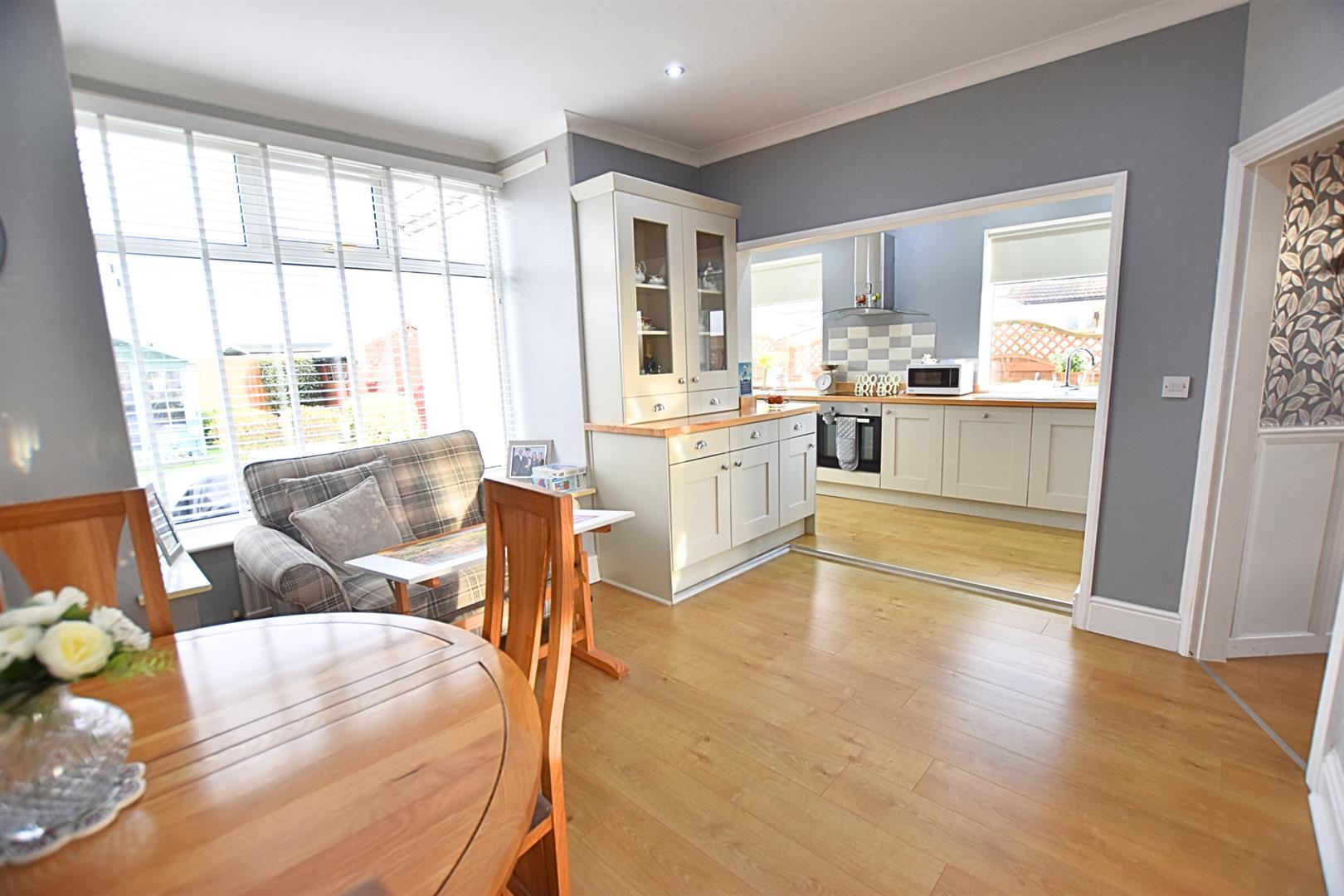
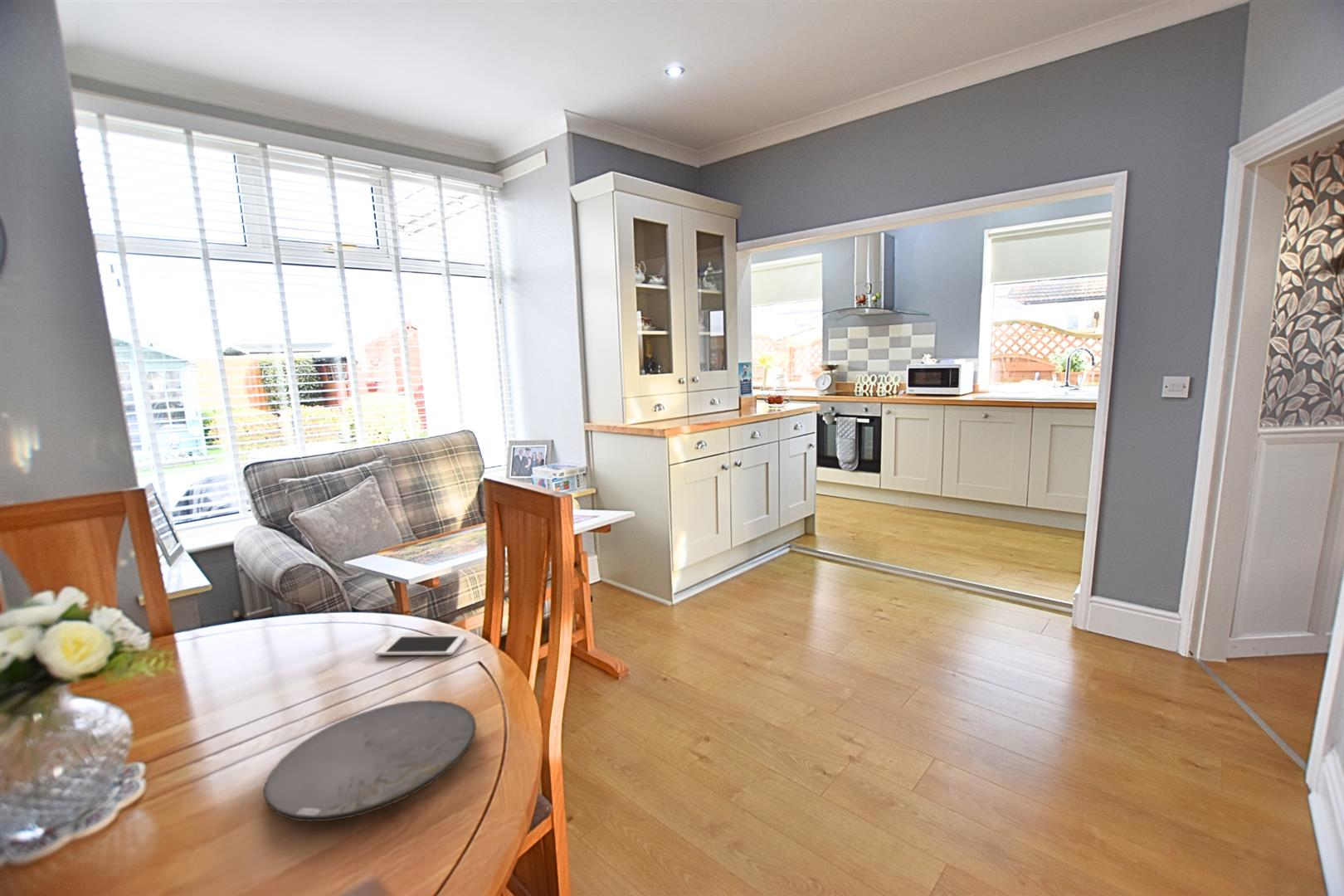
+ plate (377, 751)
+ cell phone (421, 645)
